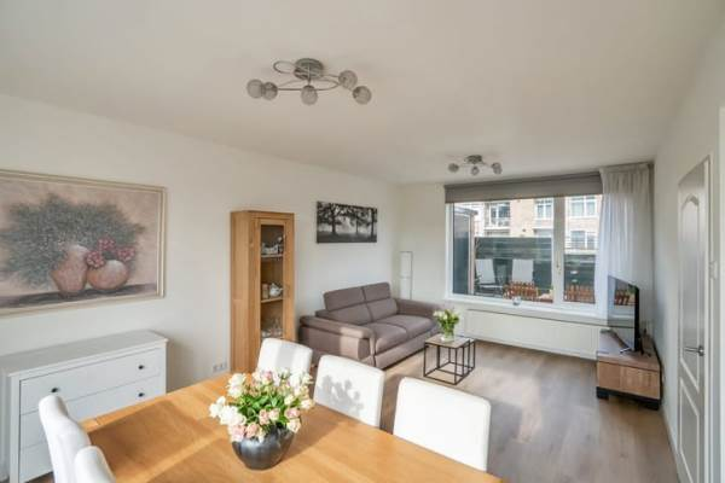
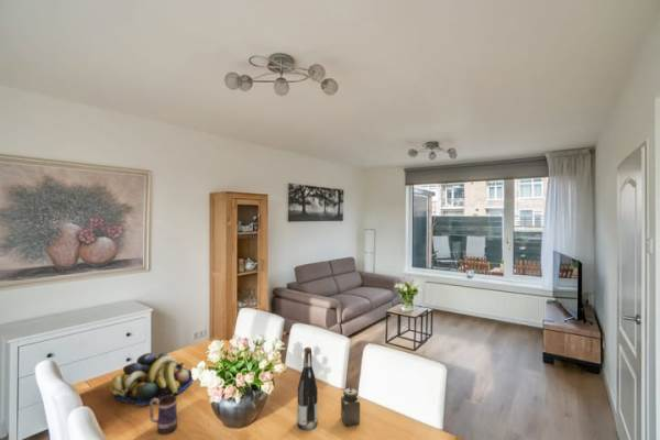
+ mug (163, 414)
+ salt shaker (350, 405)
+ fruit bowl (155, 371)
+ wine bottle (307, 385)
